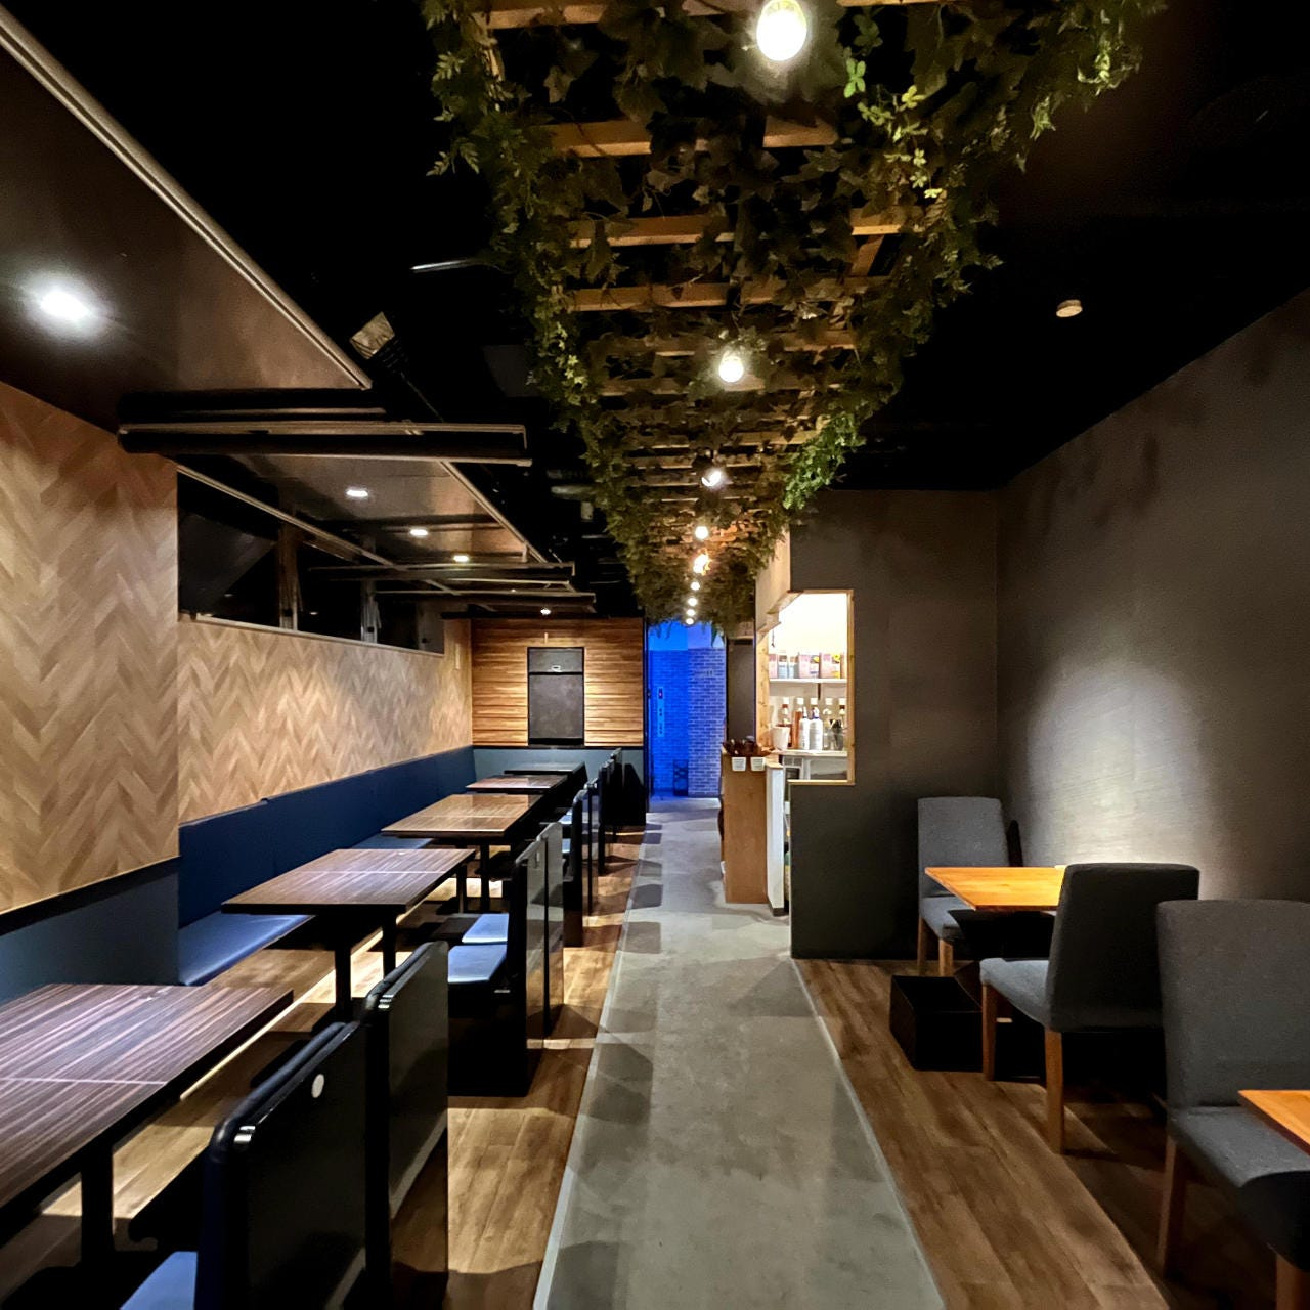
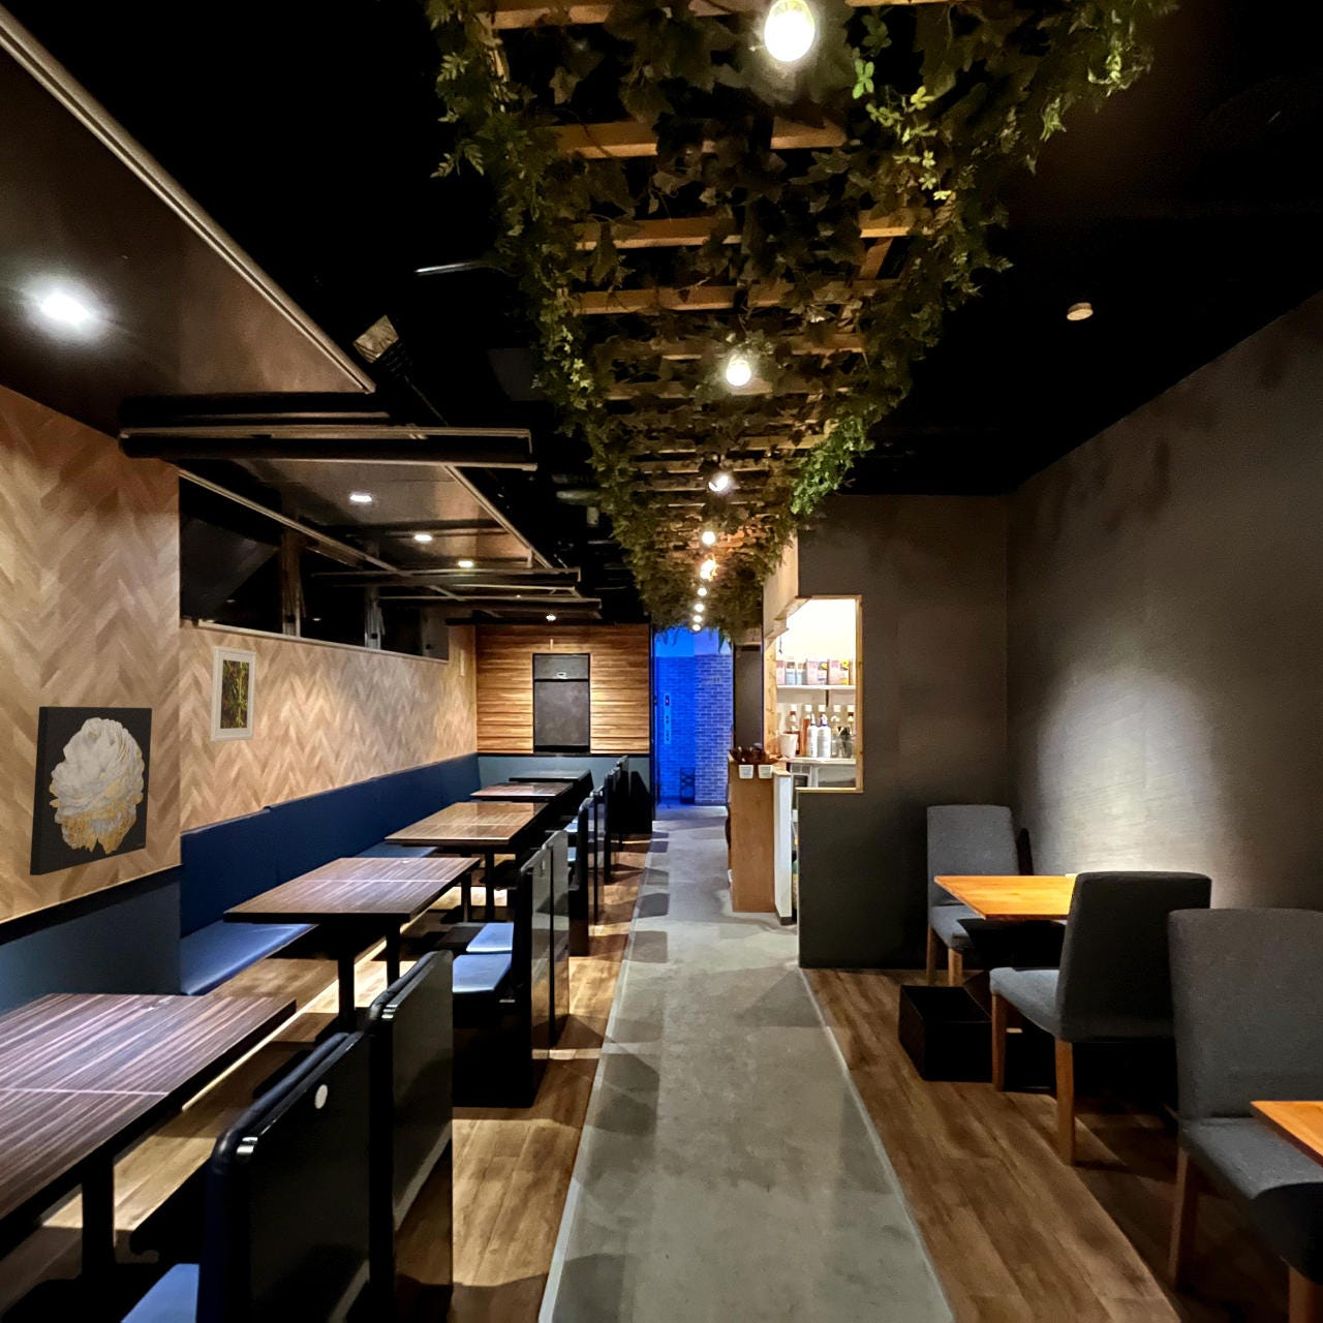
+ wall art (96, 784)
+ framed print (234, 694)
